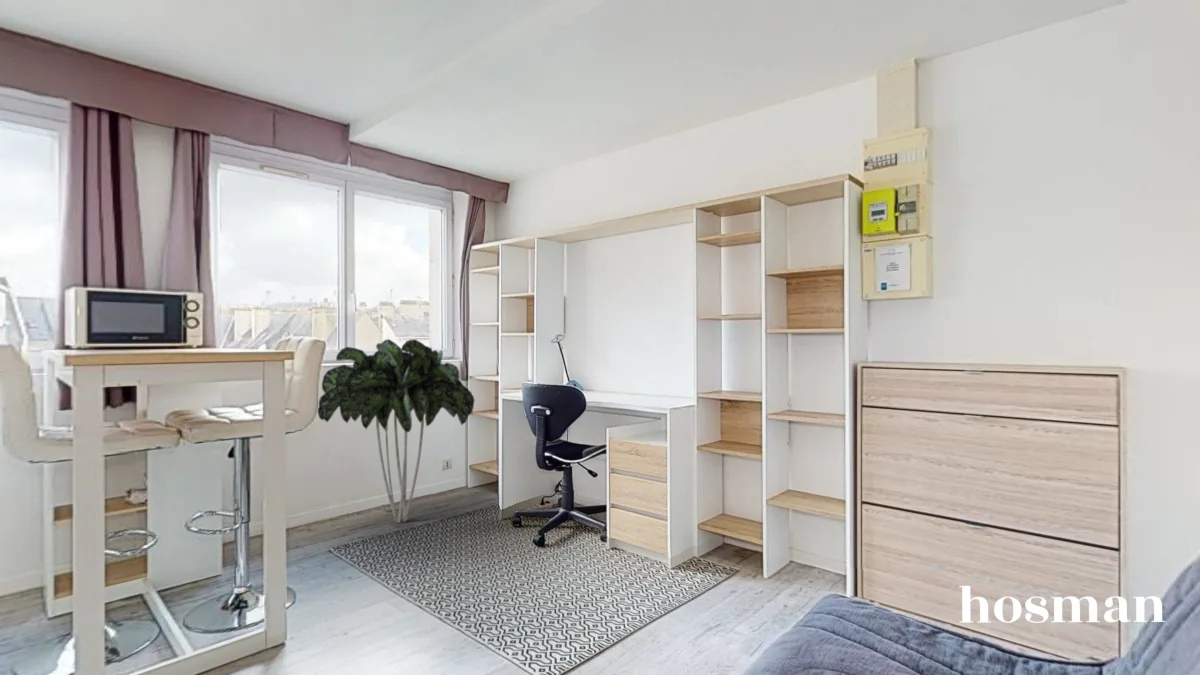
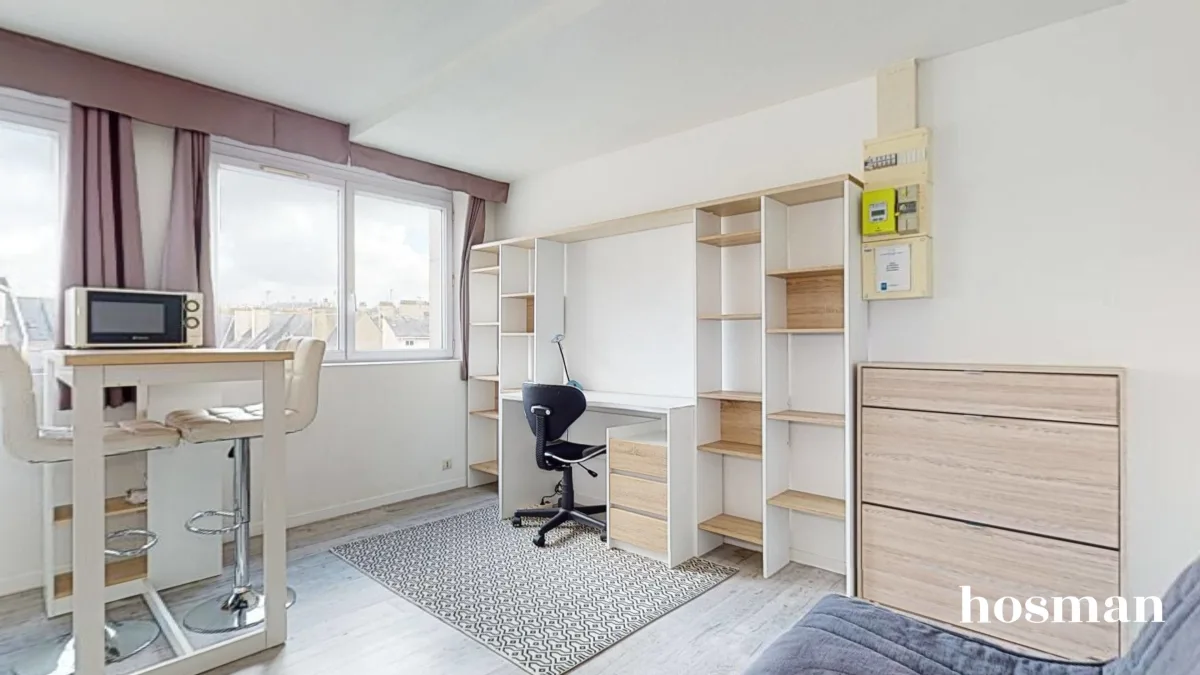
- indoor plant (403, 429)
